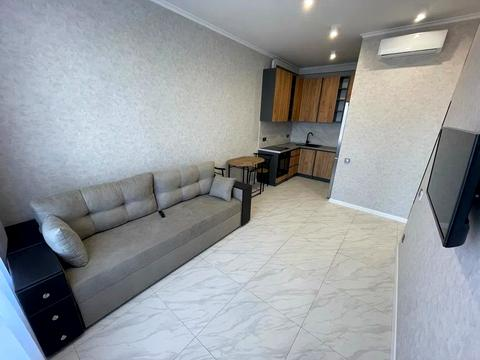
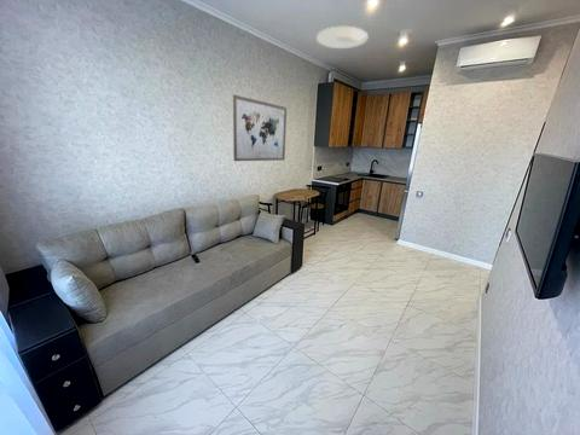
+ wall art (262, 132)
+ ceiling light (342, 35)
